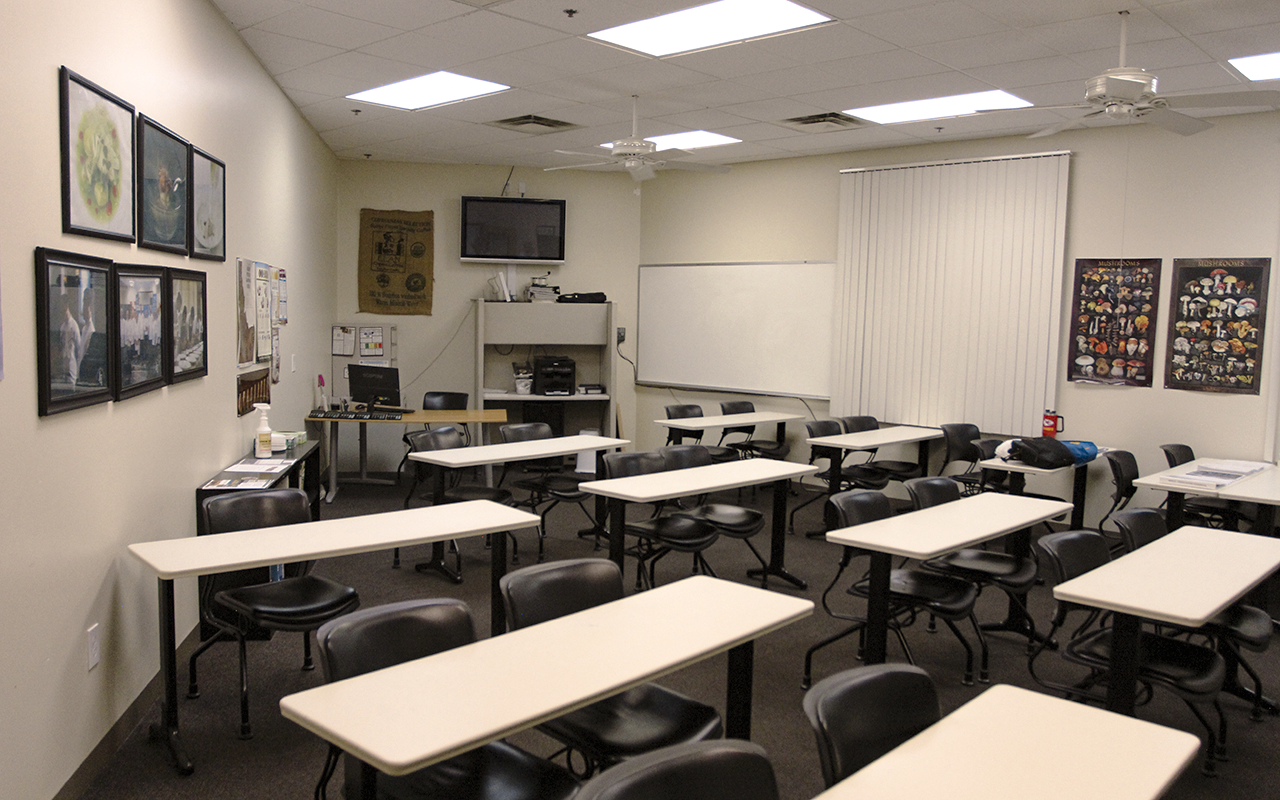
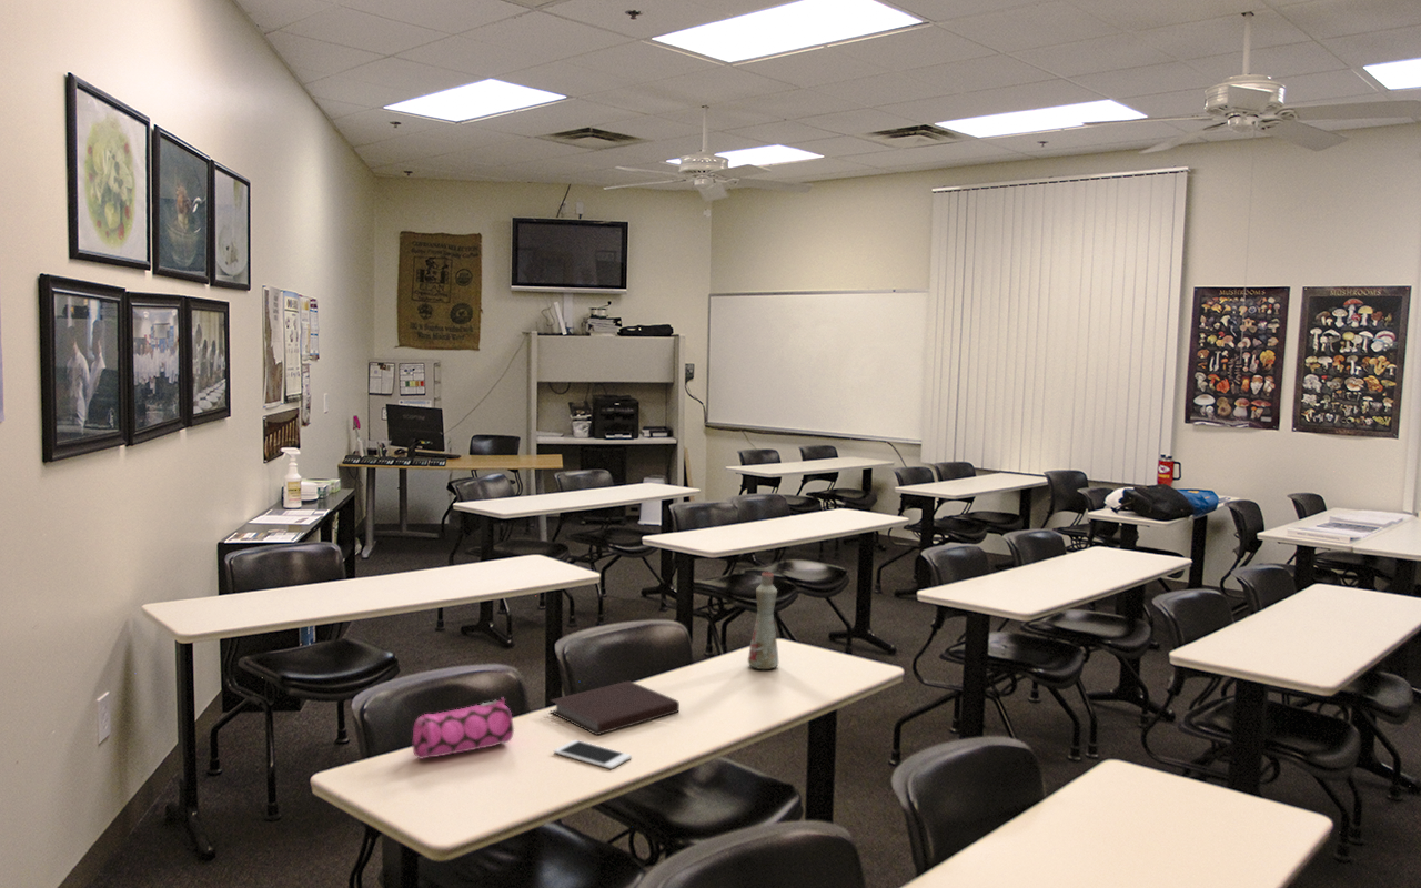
+ cell phone (592, 754)
+ bottle (764, 618)
+ pencil case (462, 727)
+ notebook (614, 706)
